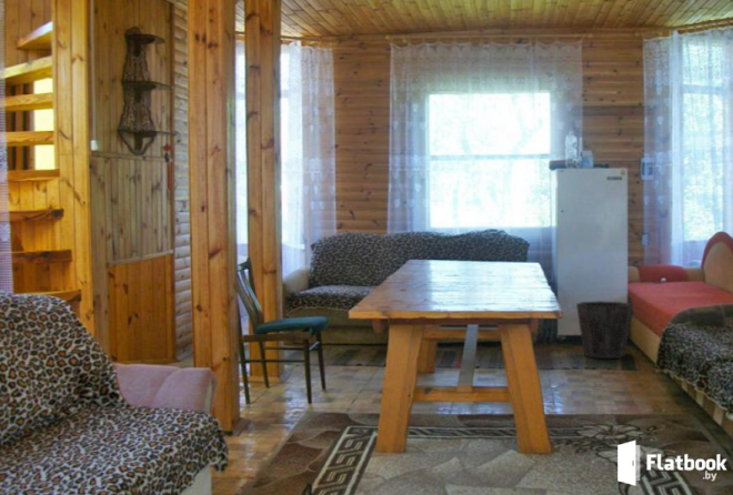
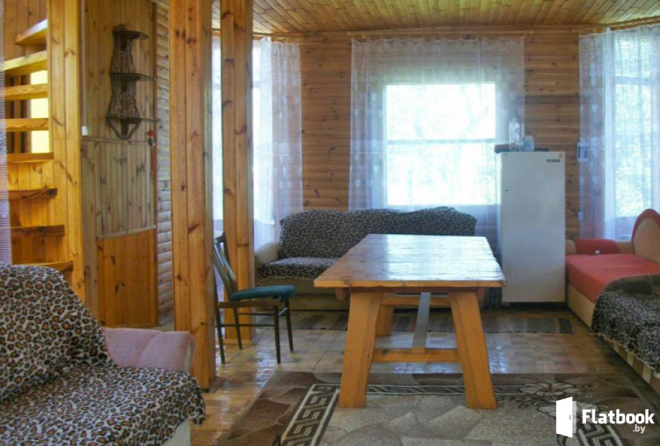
- waste bin (604, 330)
